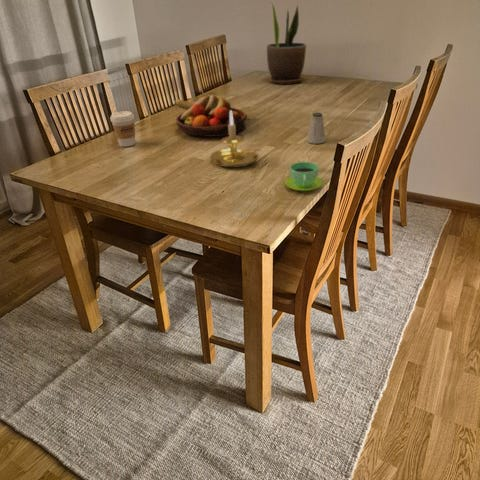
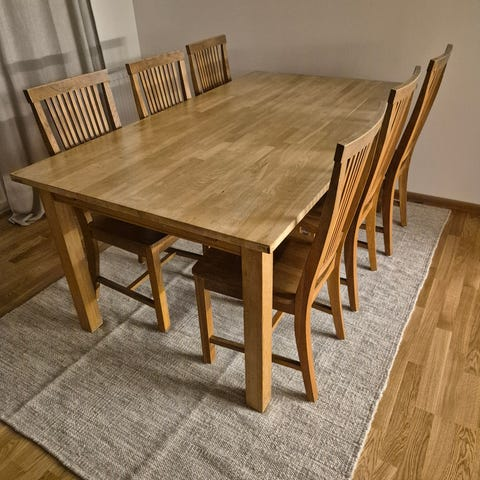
- potted plant (286, 43)
- saltshaker (316, 127)
- cup (303, 176)
- coffee cup (124, 128)
- fruit bowl (210, 113)
- candle holder (235, 137)
